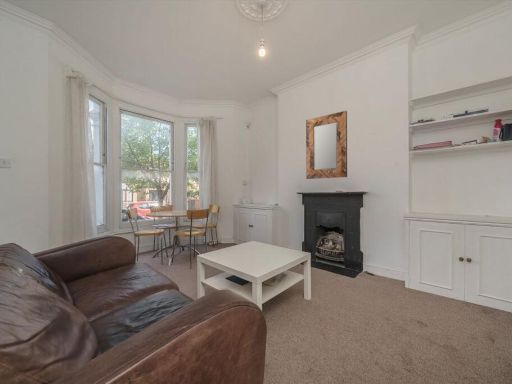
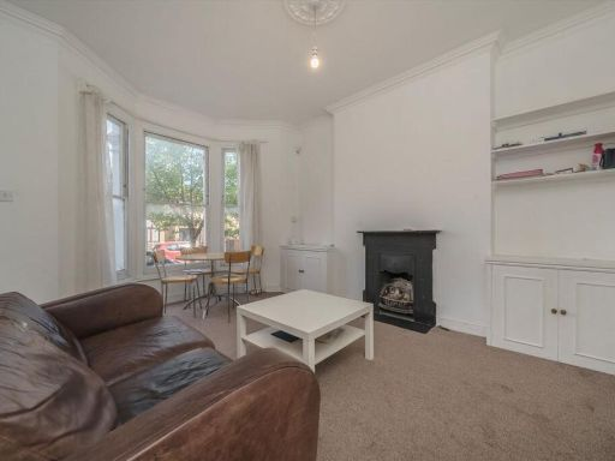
- home mirror (325, 147)
